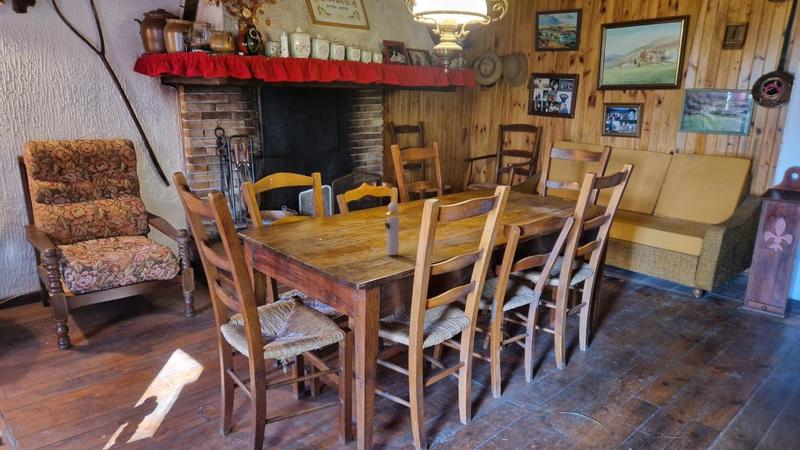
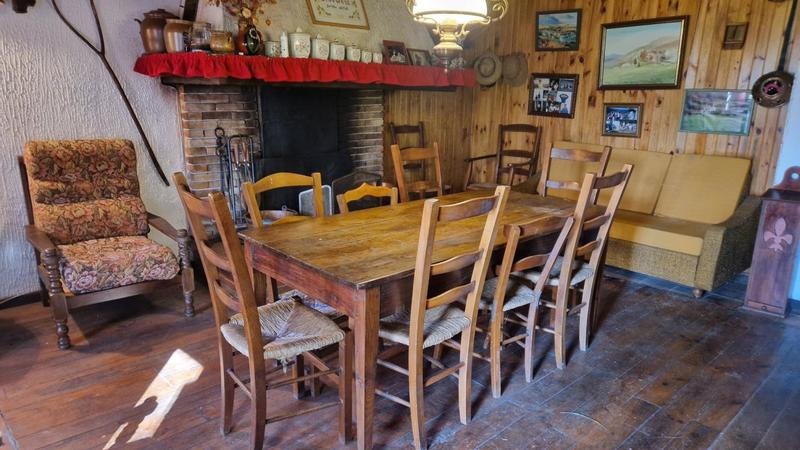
- perfume bottle (392, 228)
